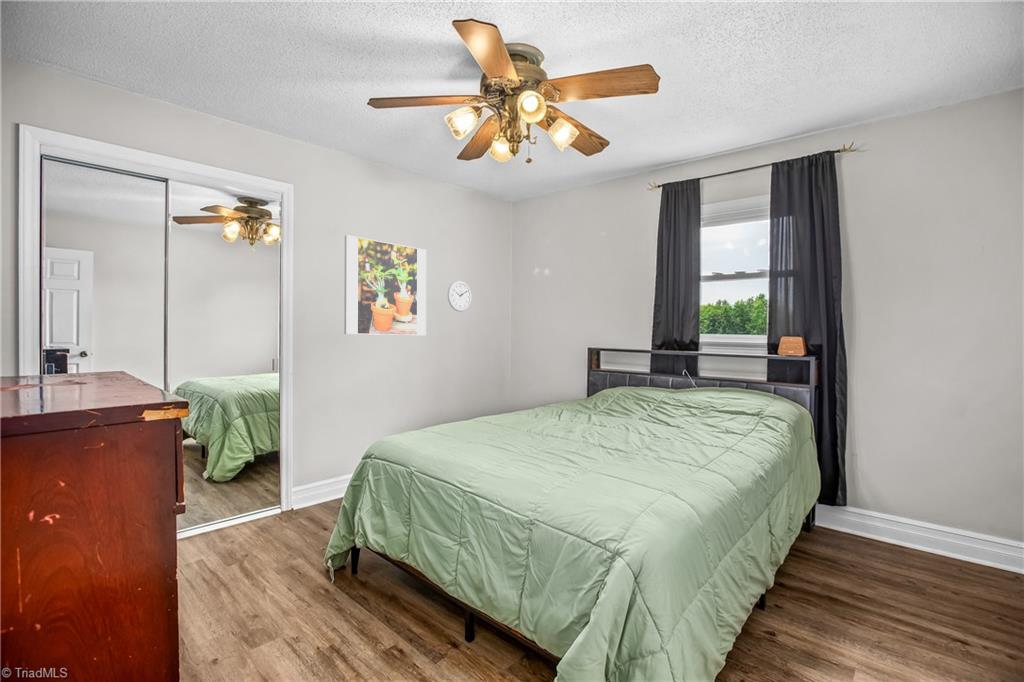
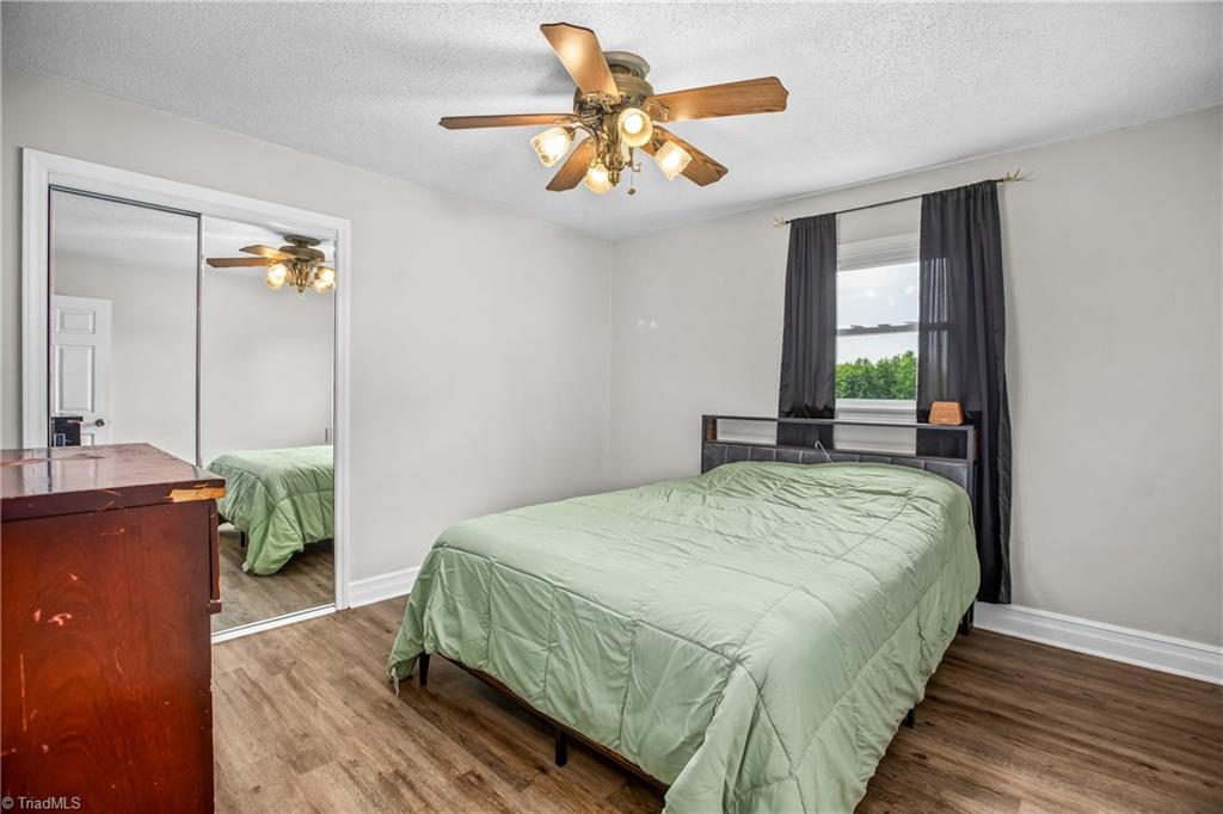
- wall clock (460, 296)
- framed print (388, 288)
